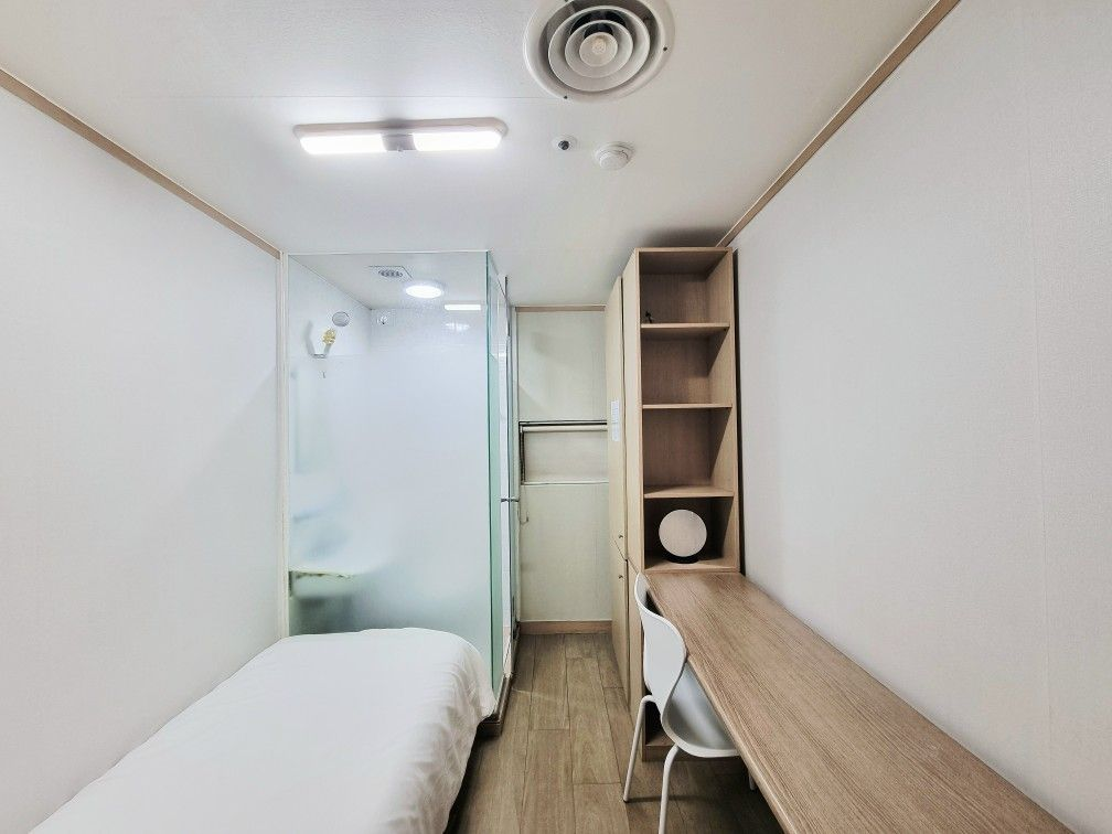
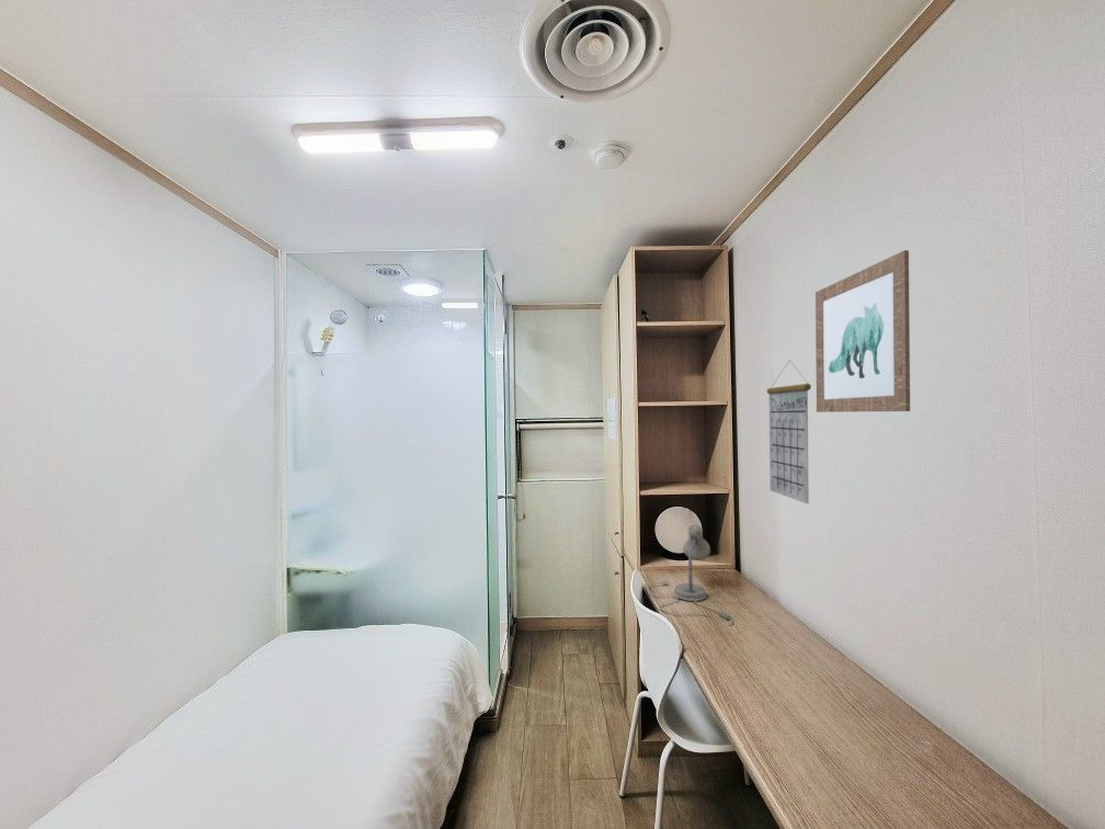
+ wall art (856, 342)
+ calendar (787, 428)
+ desk lamp (691, 565)
